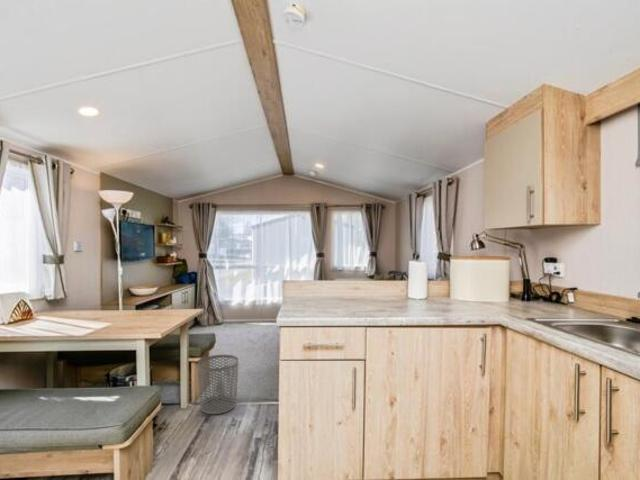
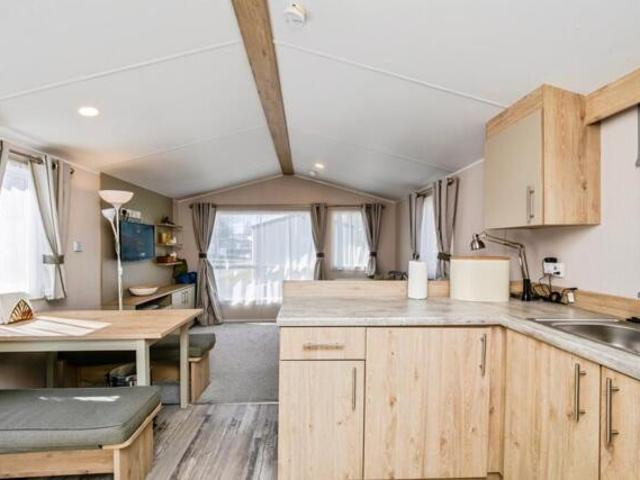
- waste bin (218, 383)
